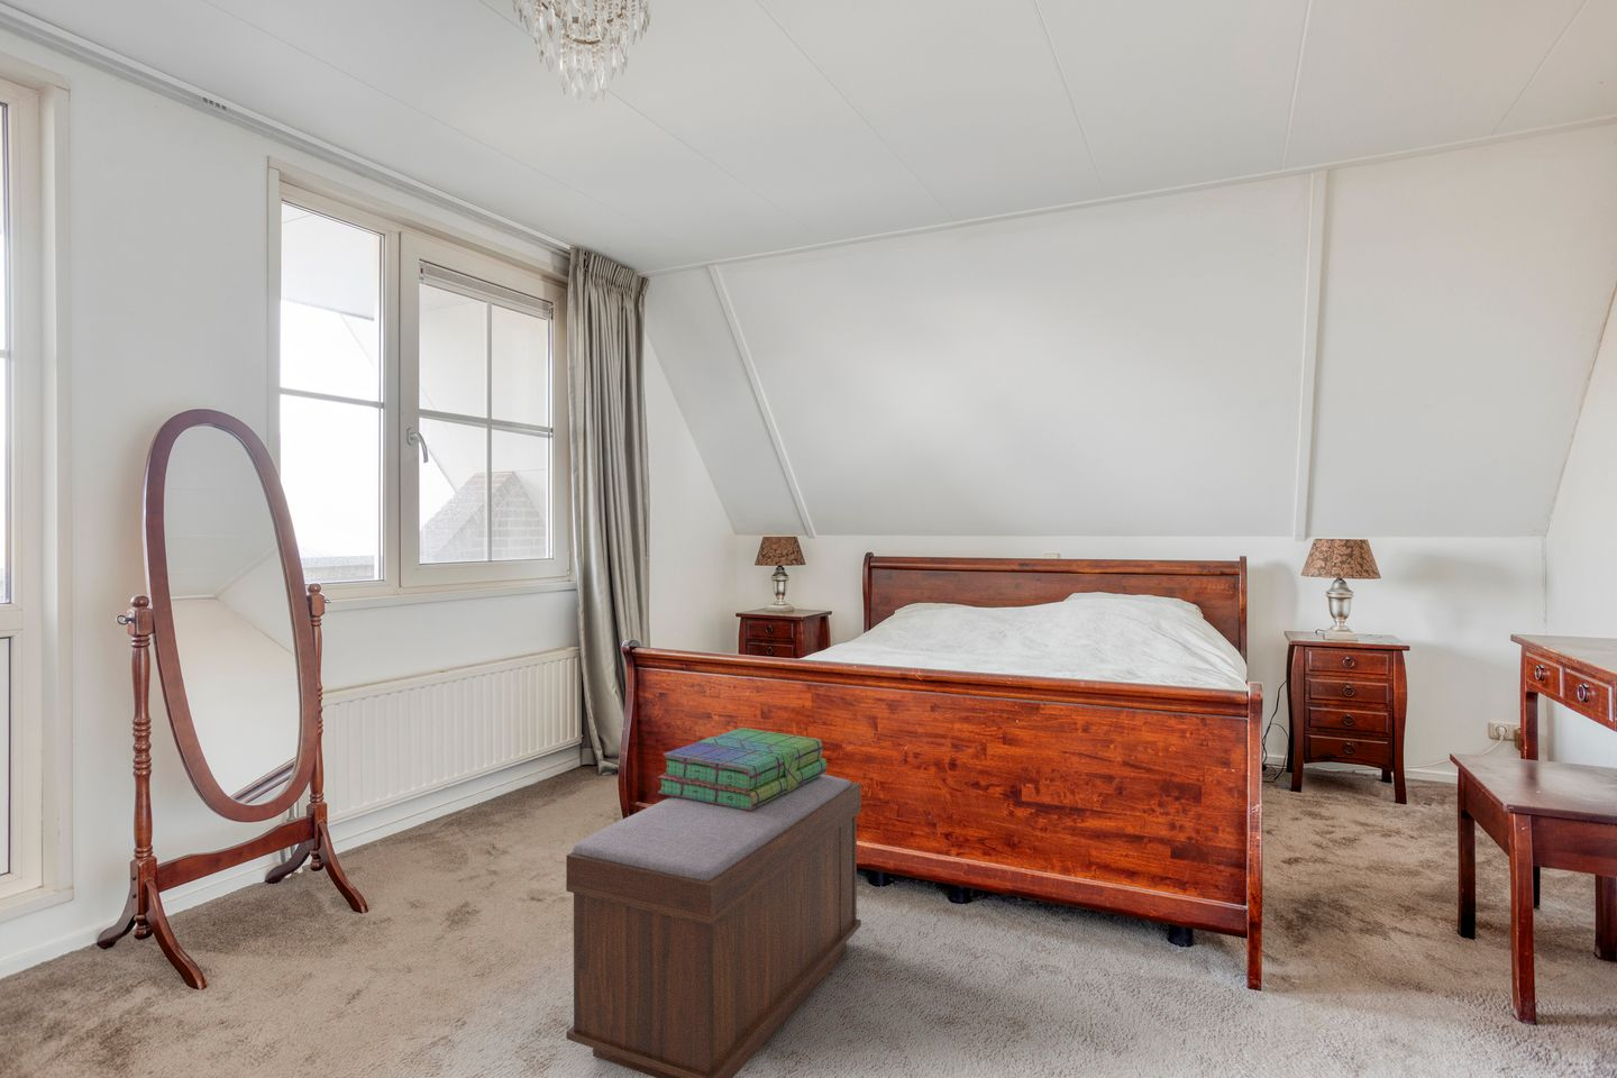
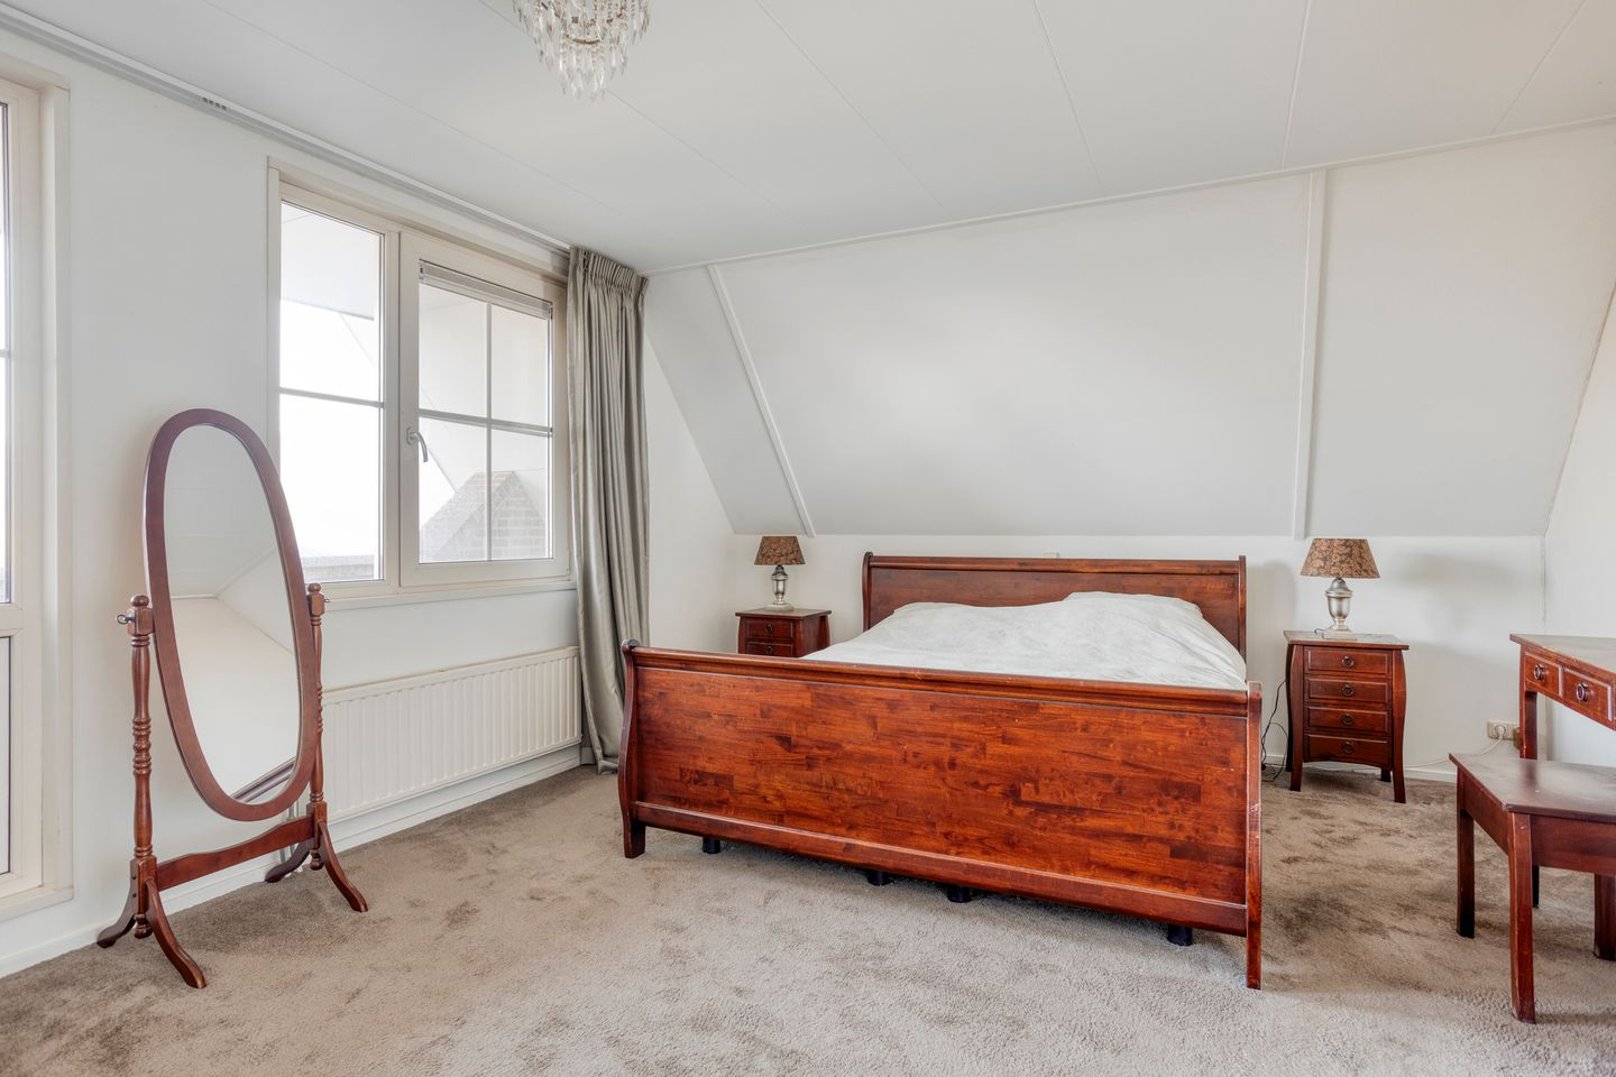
- stack of books (745, 764)
- bench (730, 900)
